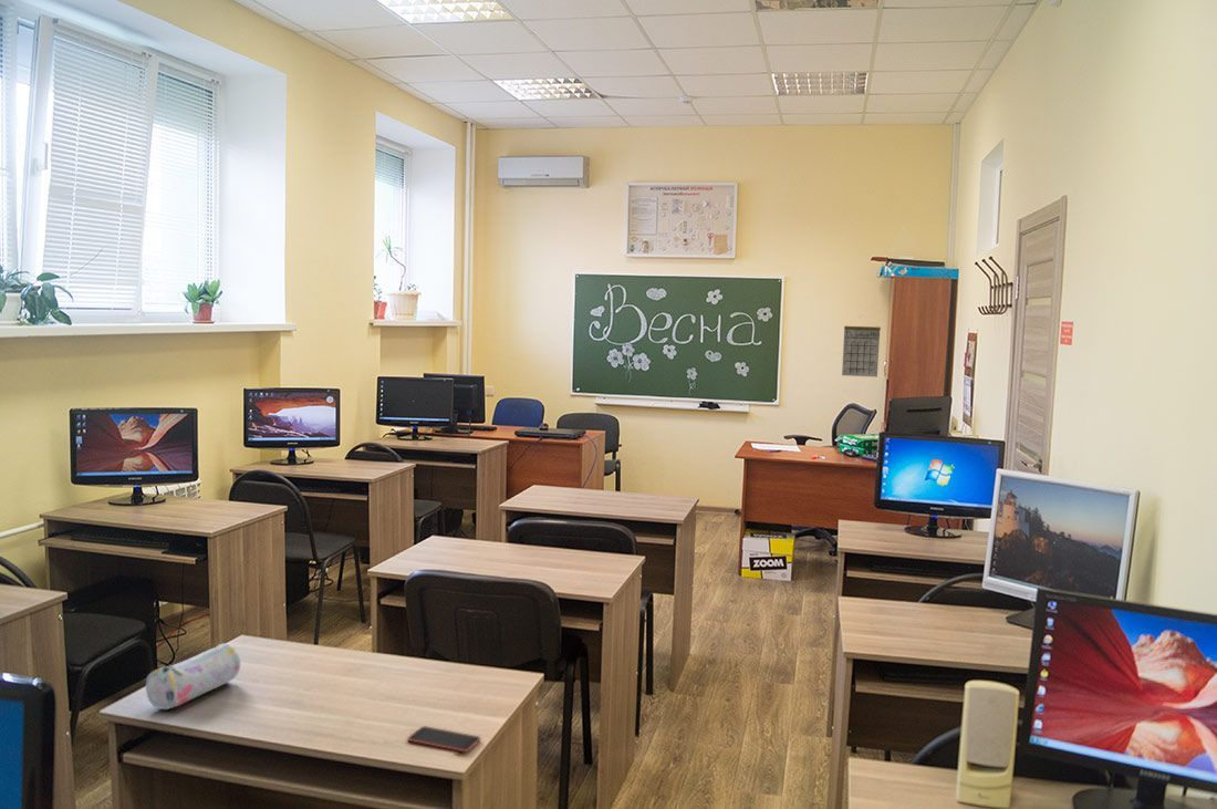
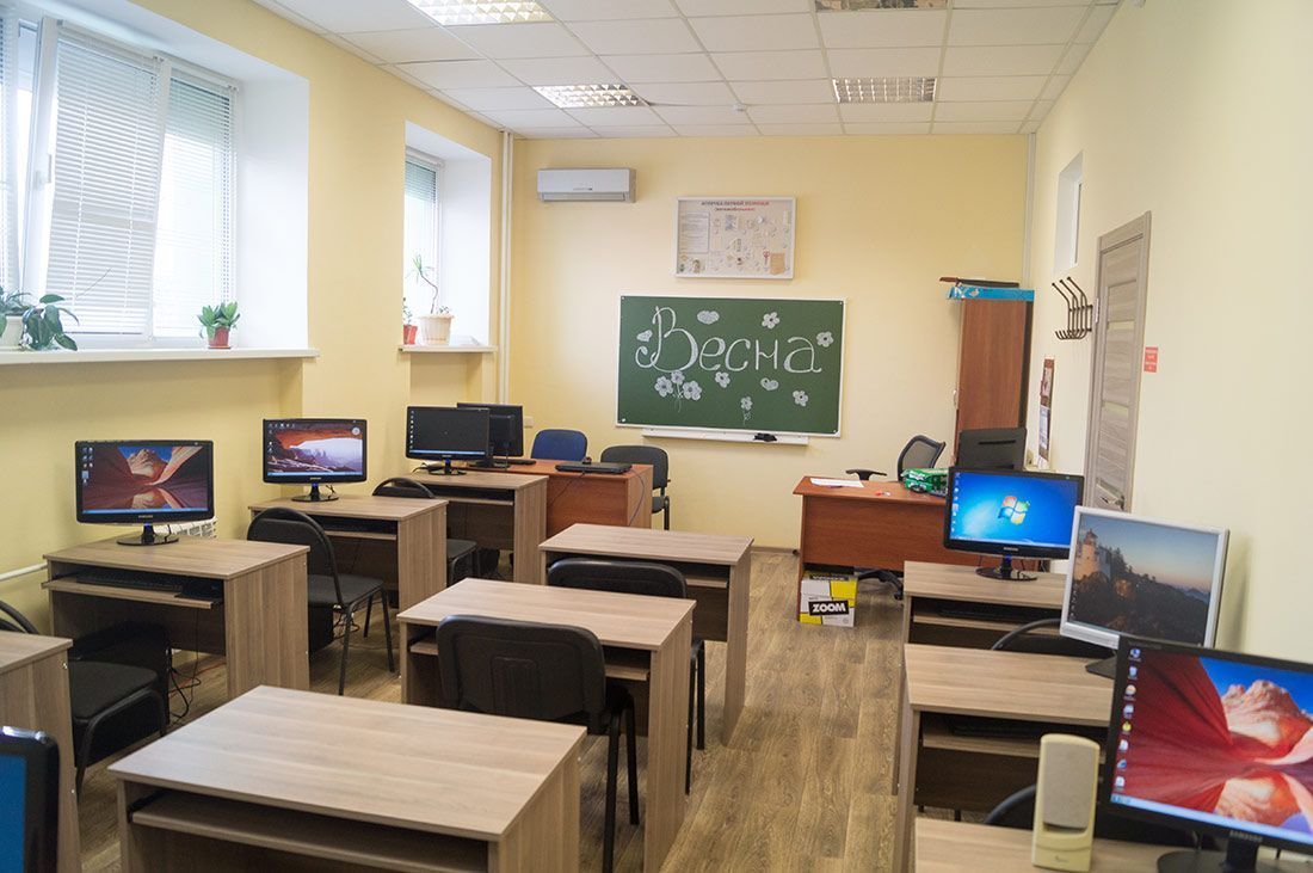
- smartphone (444, 738)
- pencil case (194, 674)
- calendar (861, 345)
